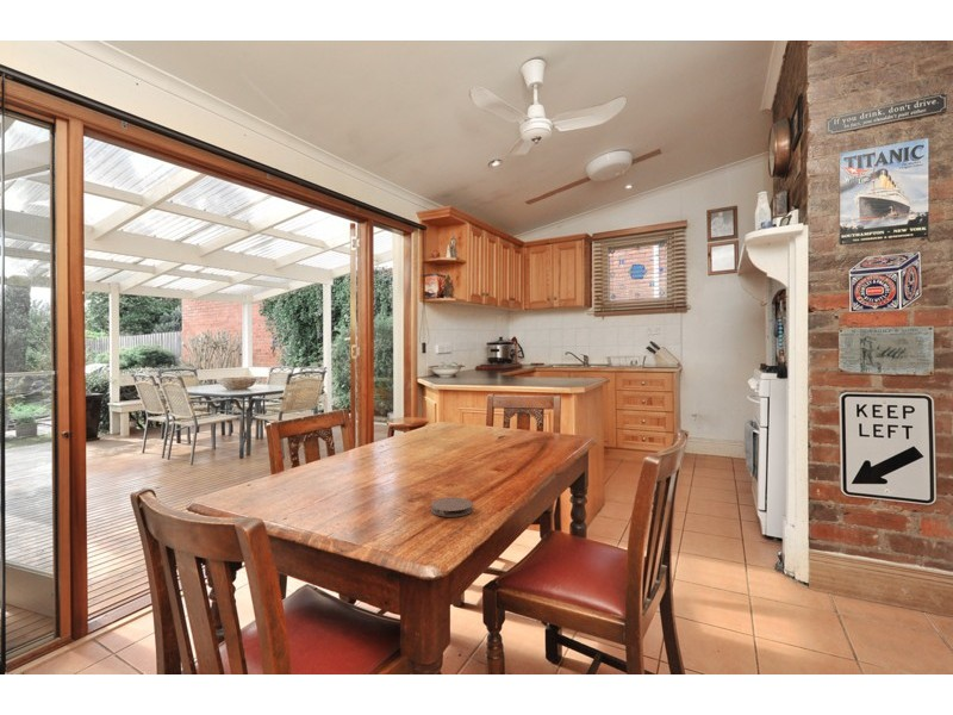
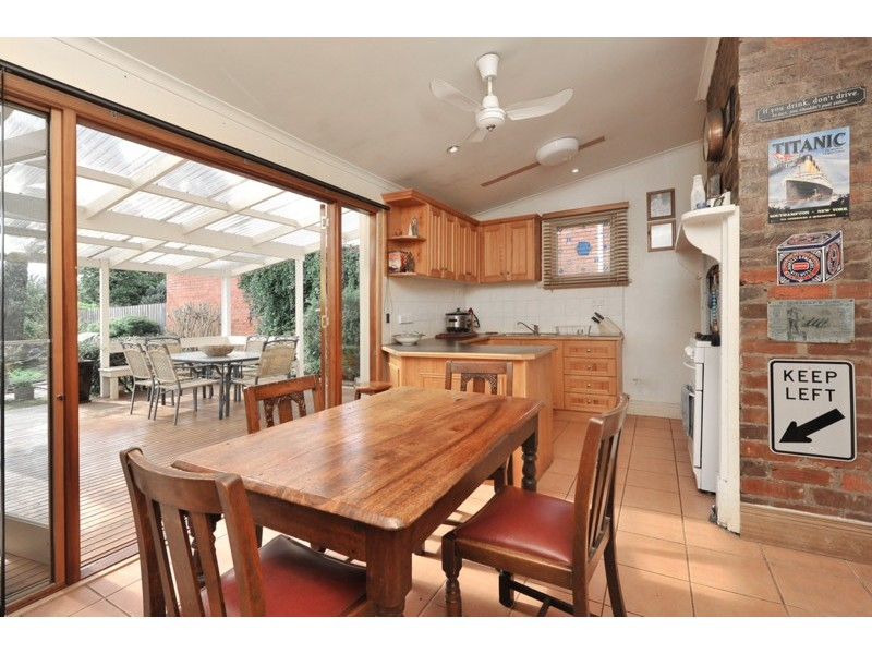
- coaster (451, 506)
